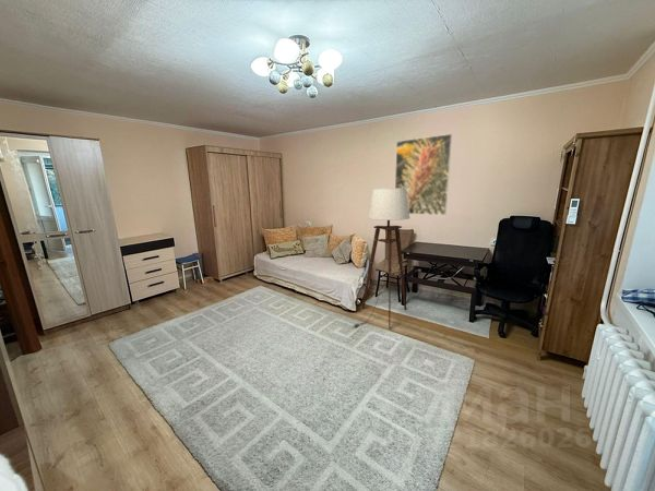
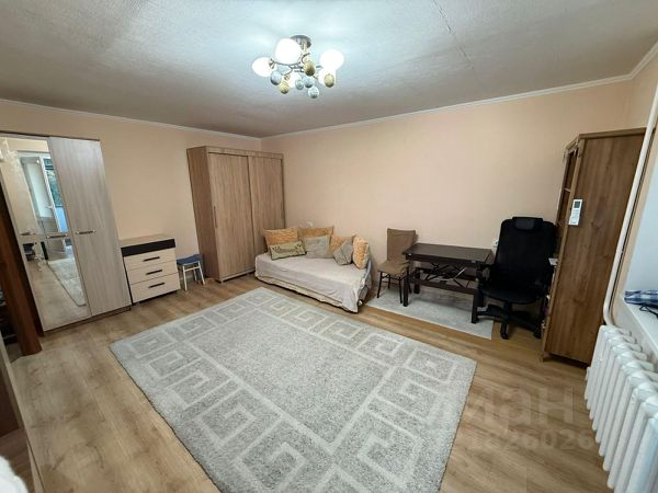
- floor lamp (385, 255)
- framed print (420, 177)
